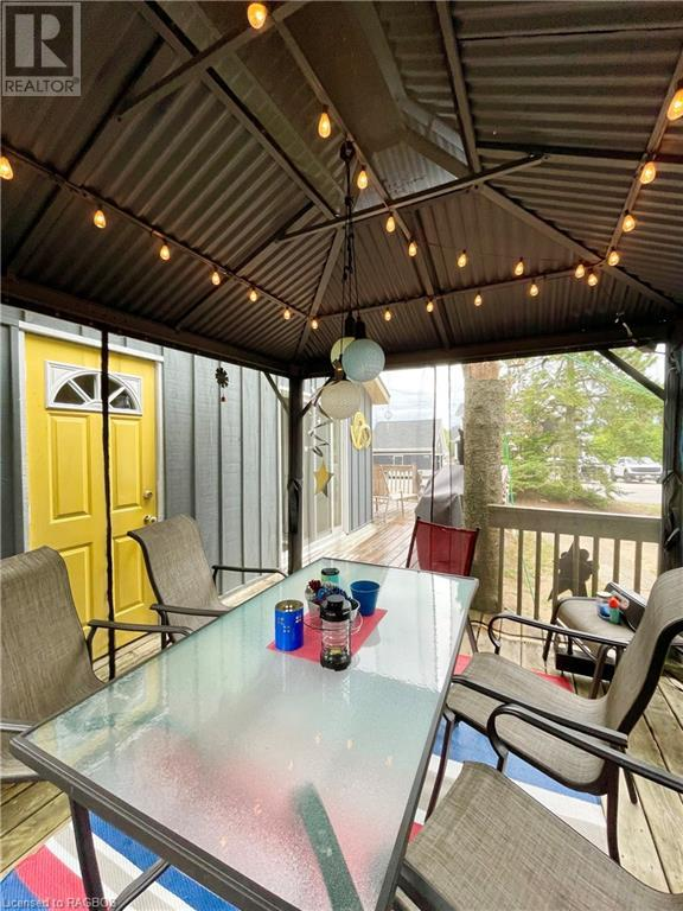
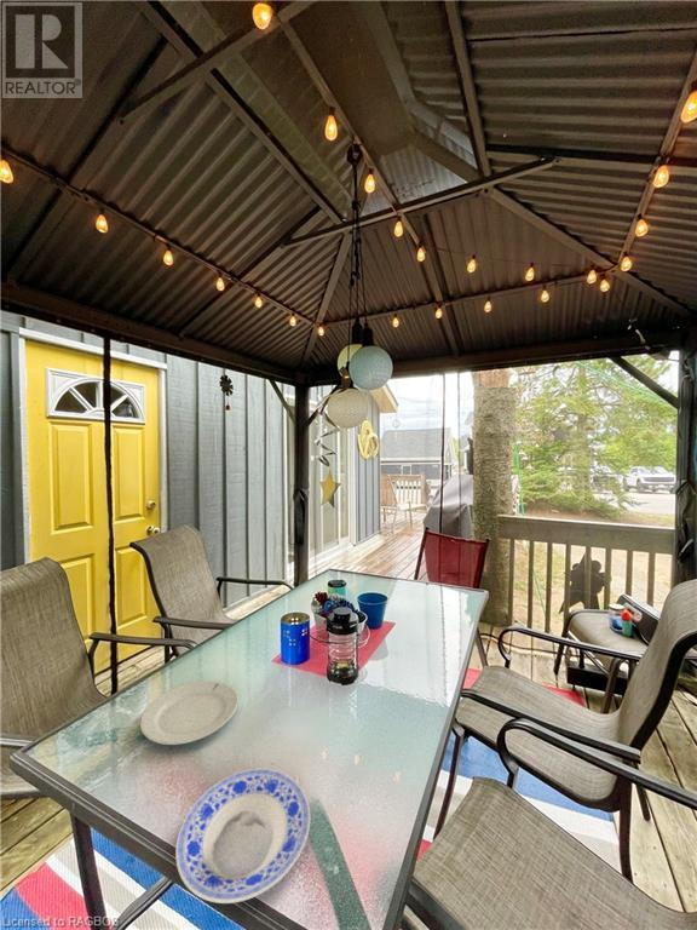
+ chinaware (191, 712)
+ plate (246, 822)
